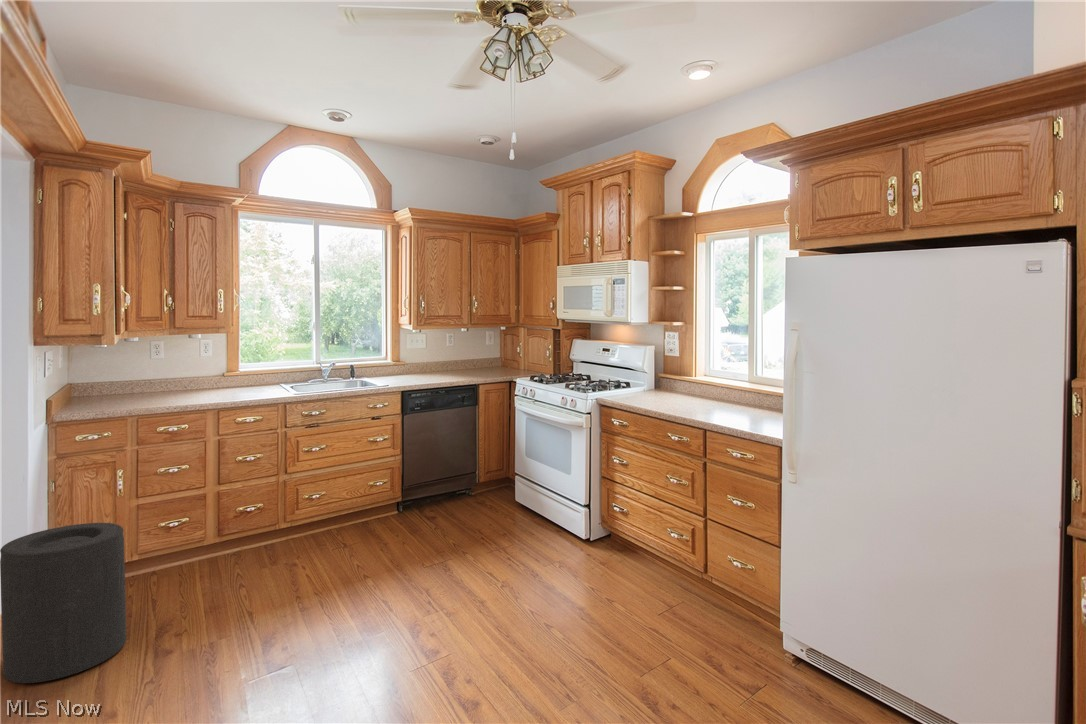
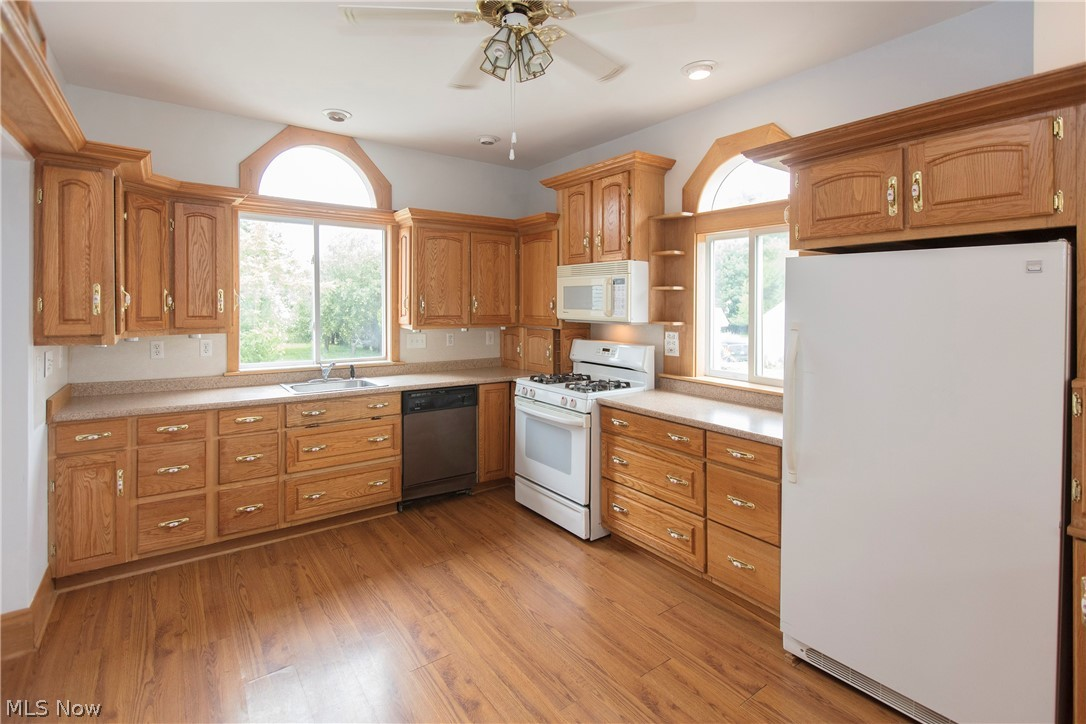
- trash can (66, 596)
